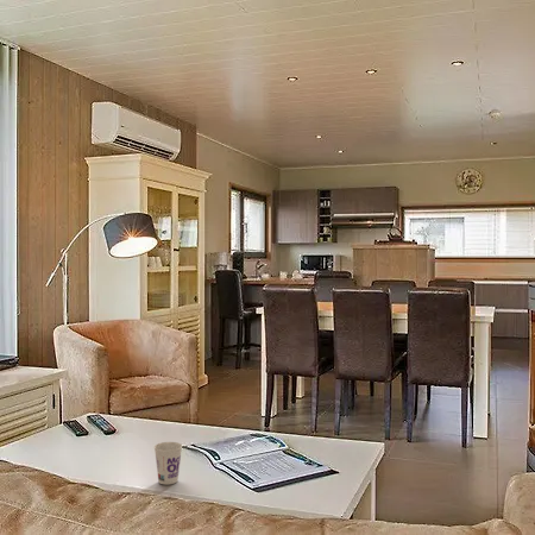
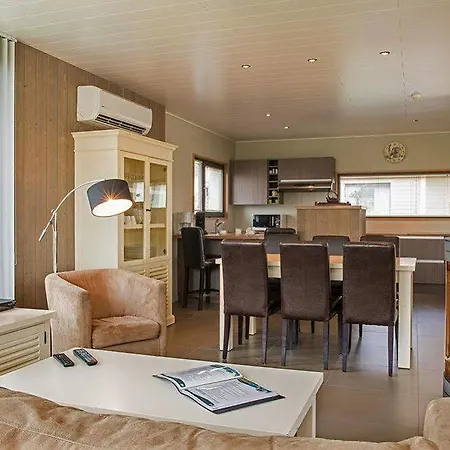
- cup (168, 462)
